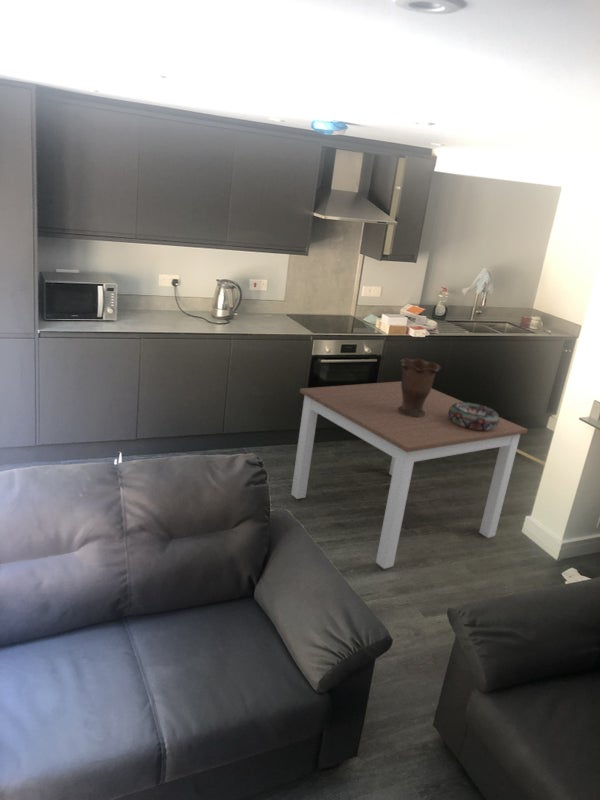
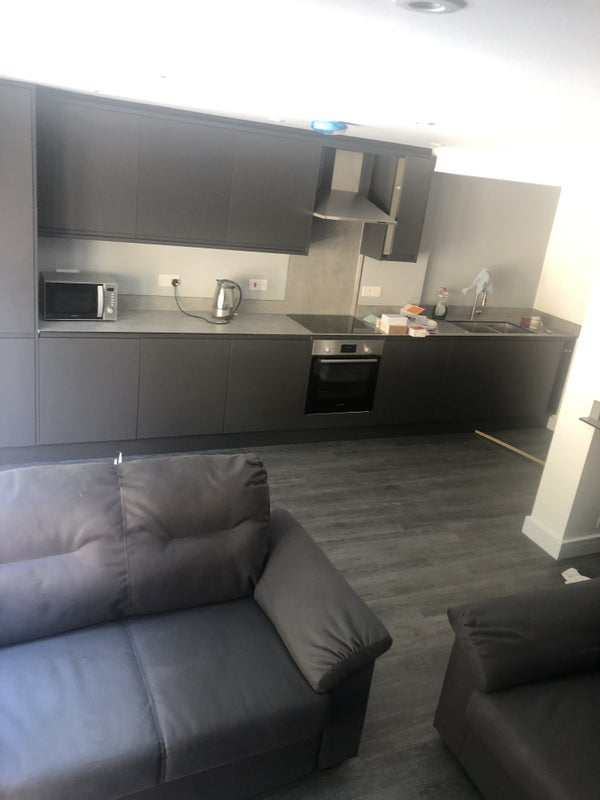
- decorative bowl (473, 416)
- dining table (400, 463)
- vase (415, 387)
